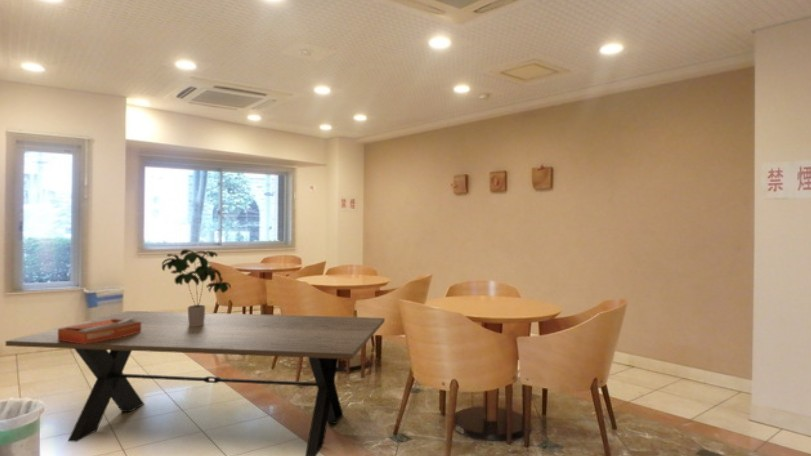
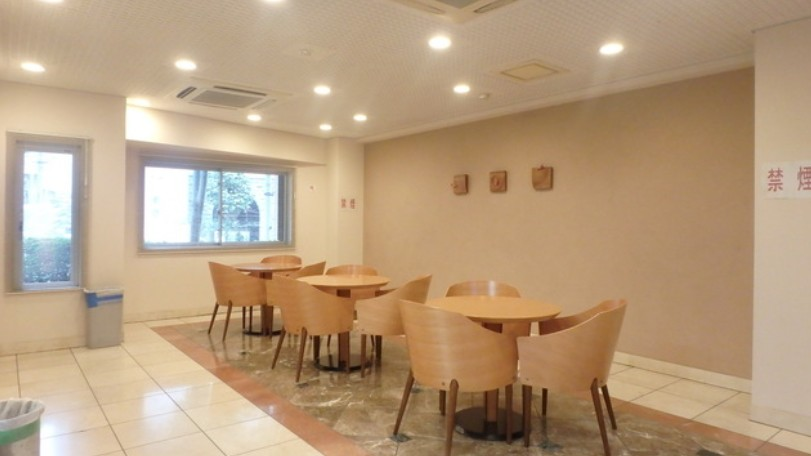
- potted plant (196, 286)
- shipping box (101, 326)
- dining table (217, 377)
